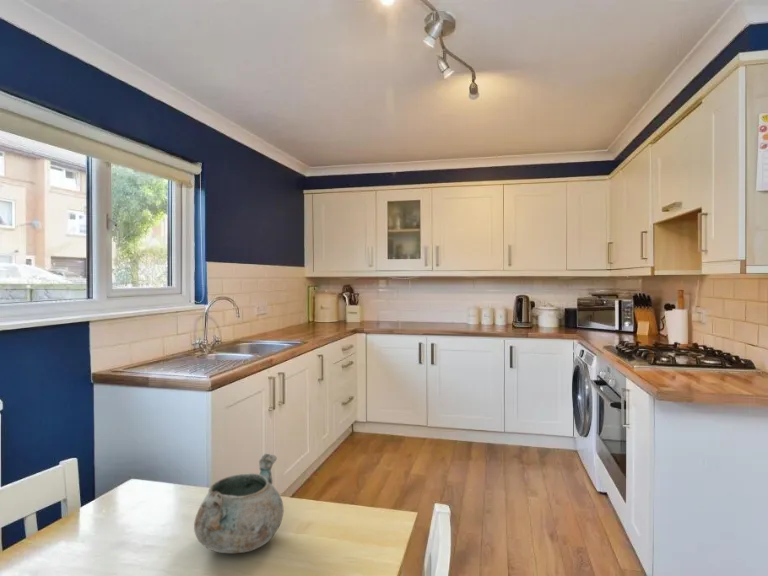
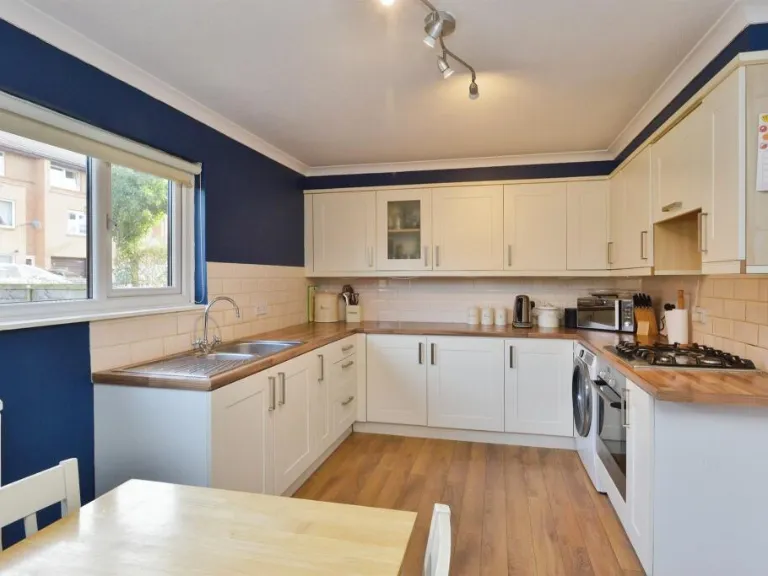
- decorative bowl (241, 505)
